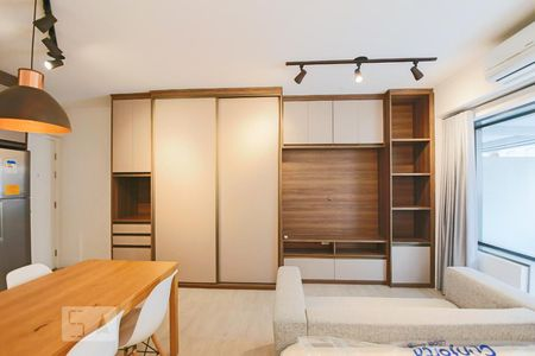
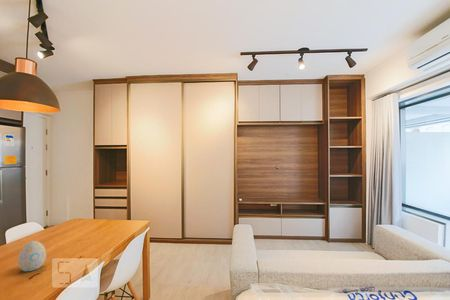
+ decorative egg (32, 254)
